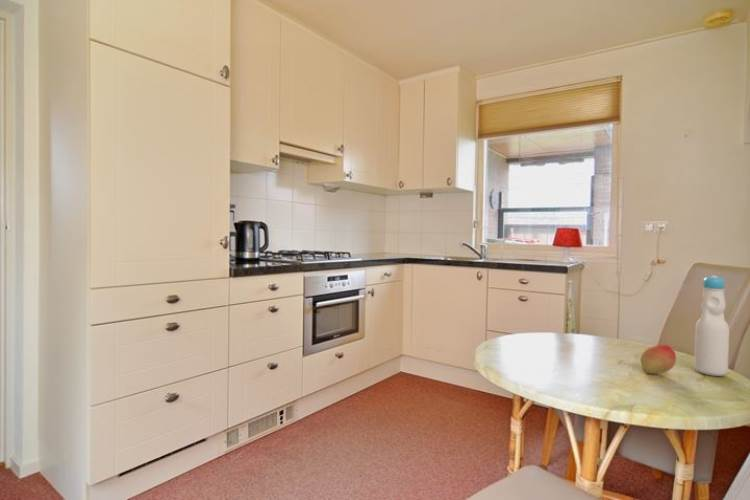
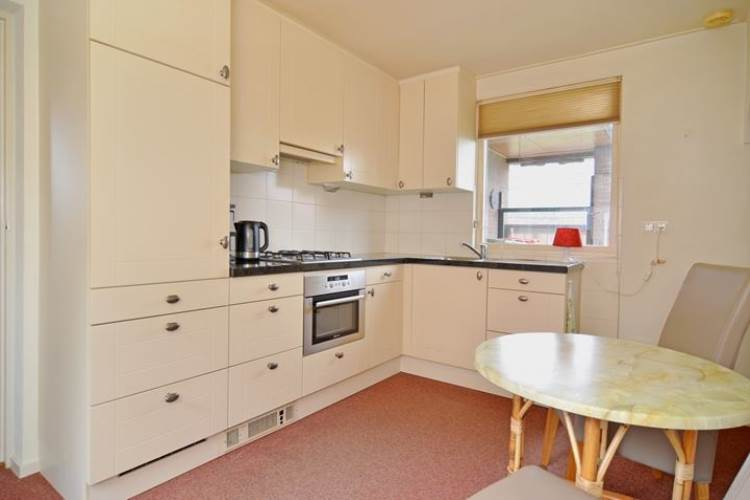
- fruit (659, 359)
- bottle (712, 324)
